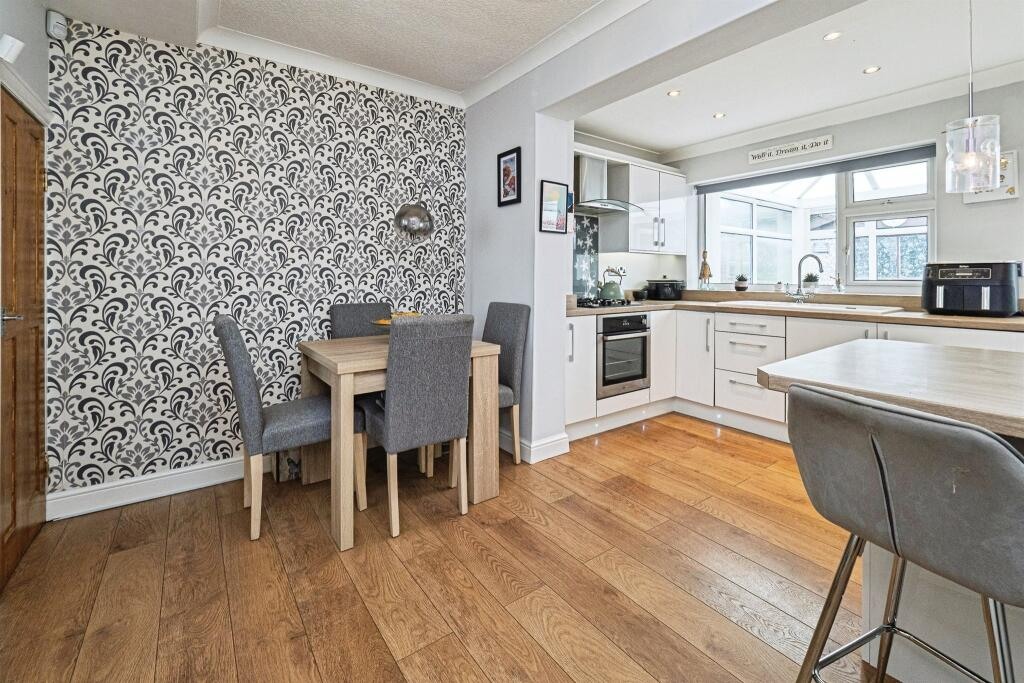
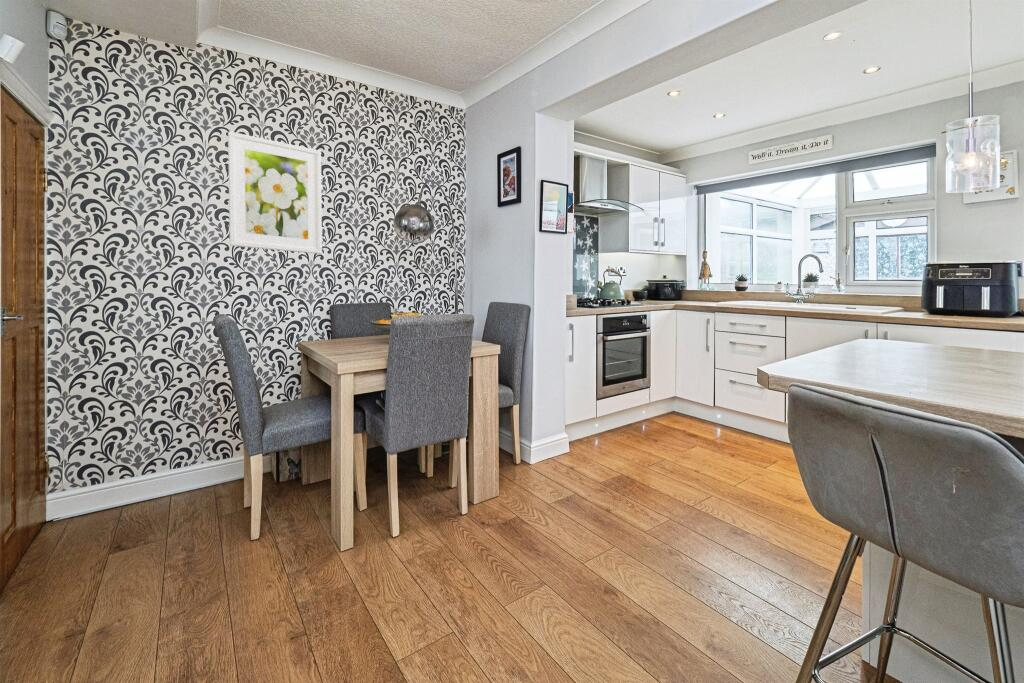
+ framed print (277, 196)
